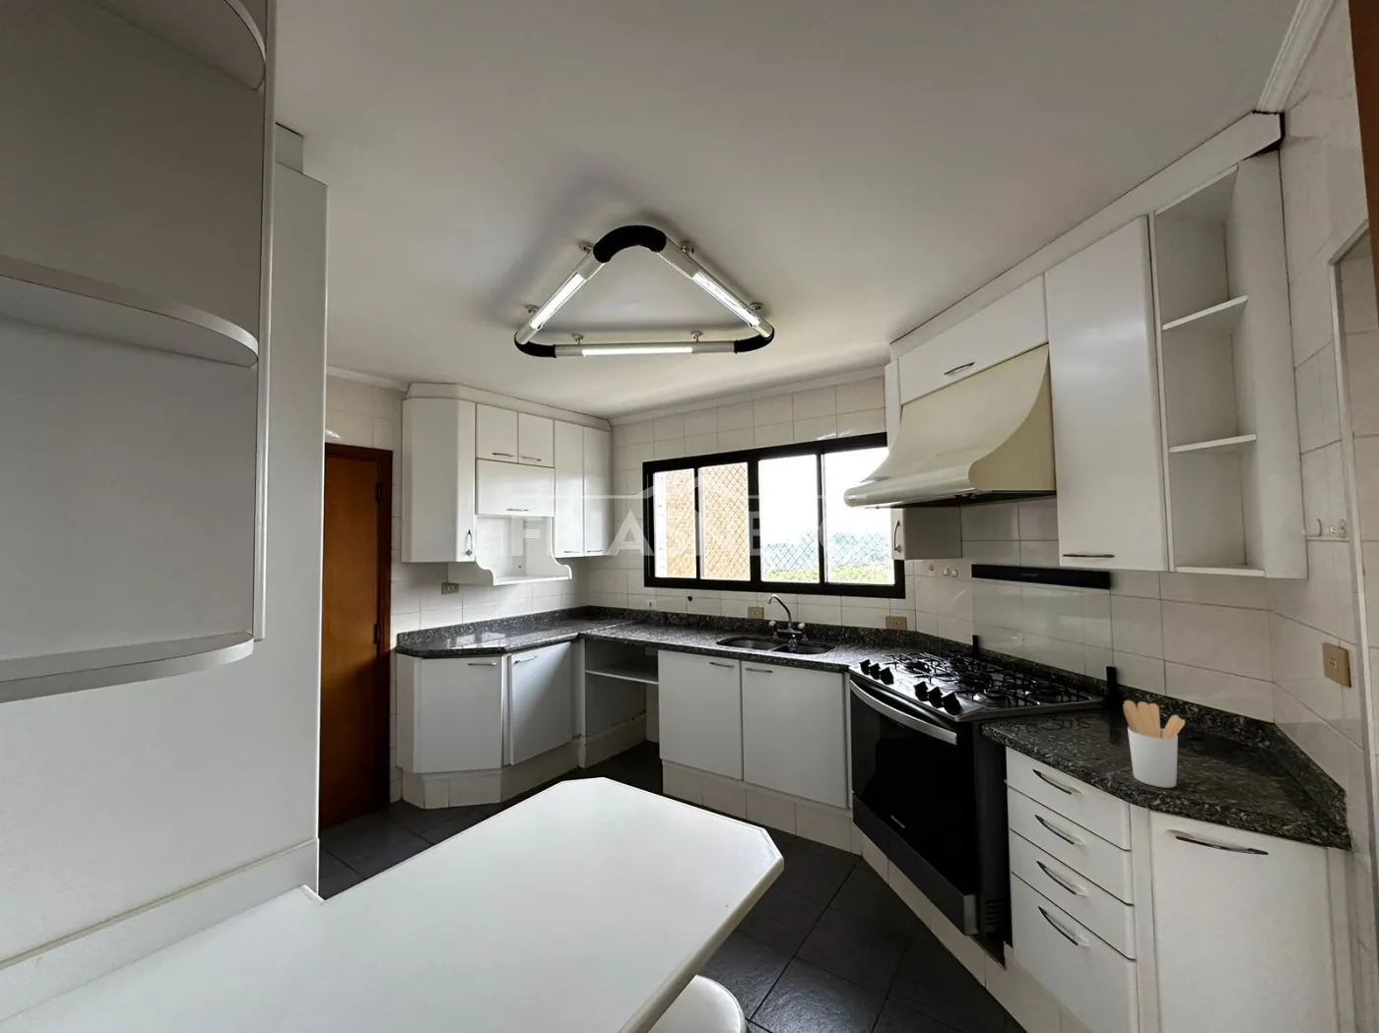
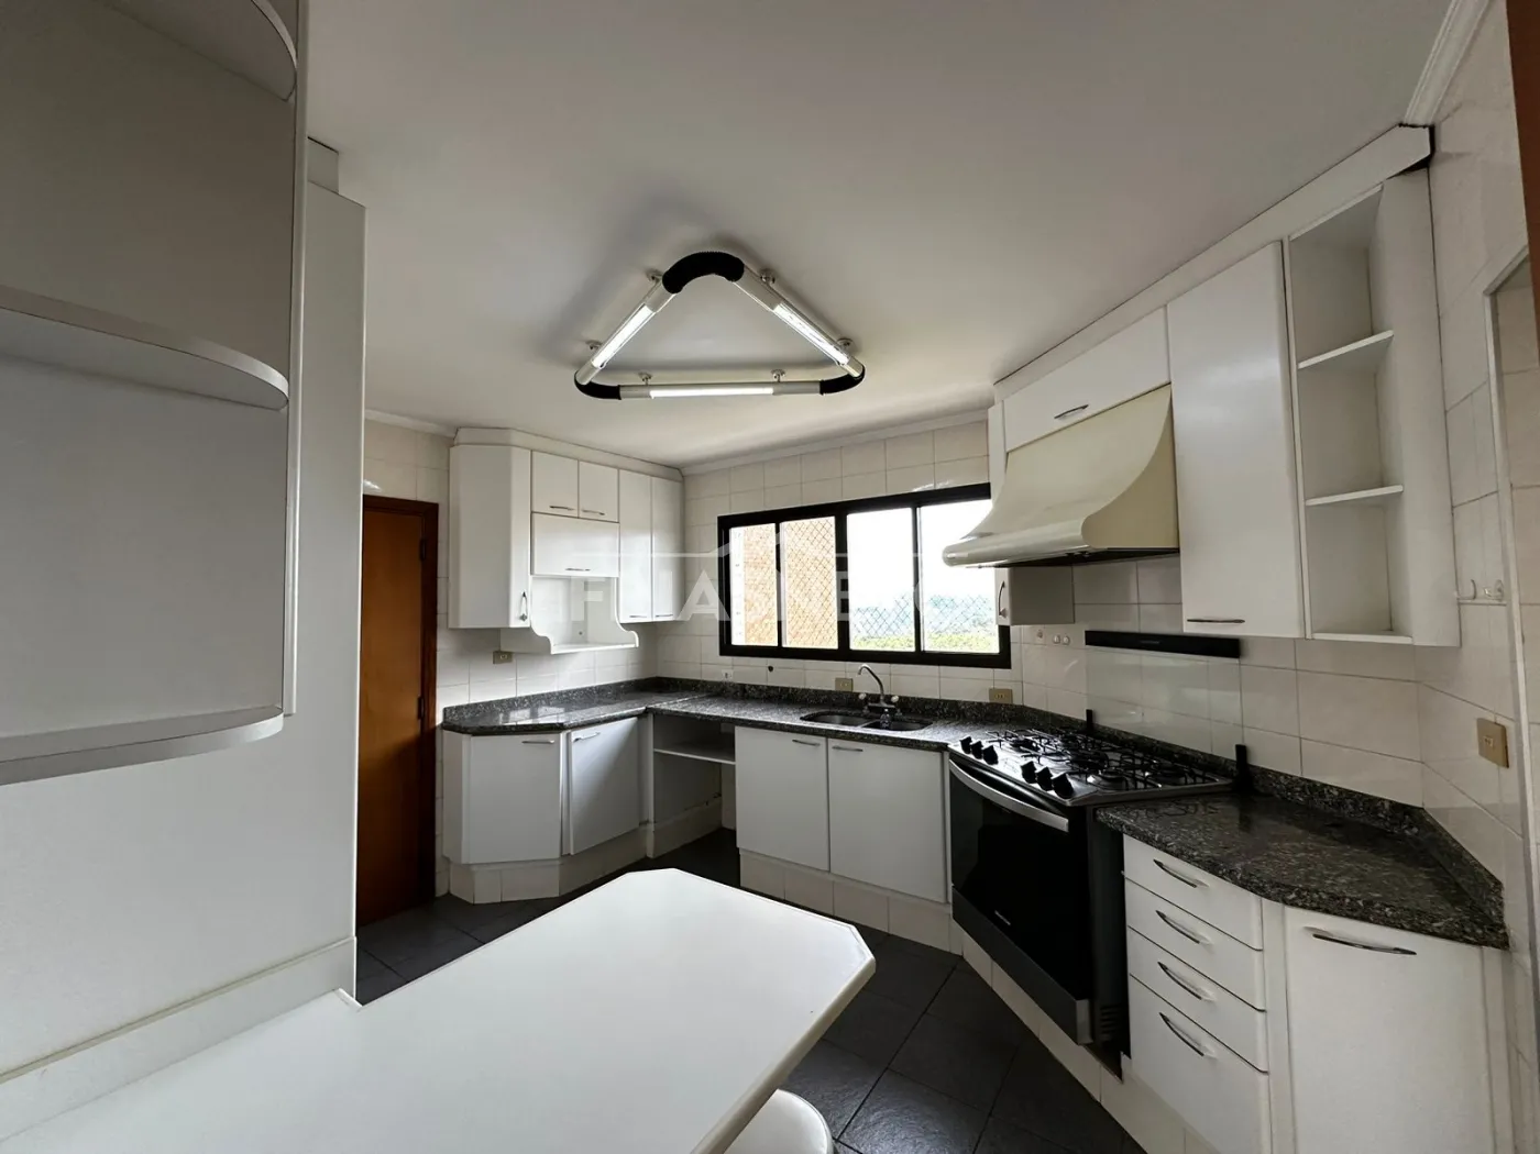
- utensil holder (1149, 740)
